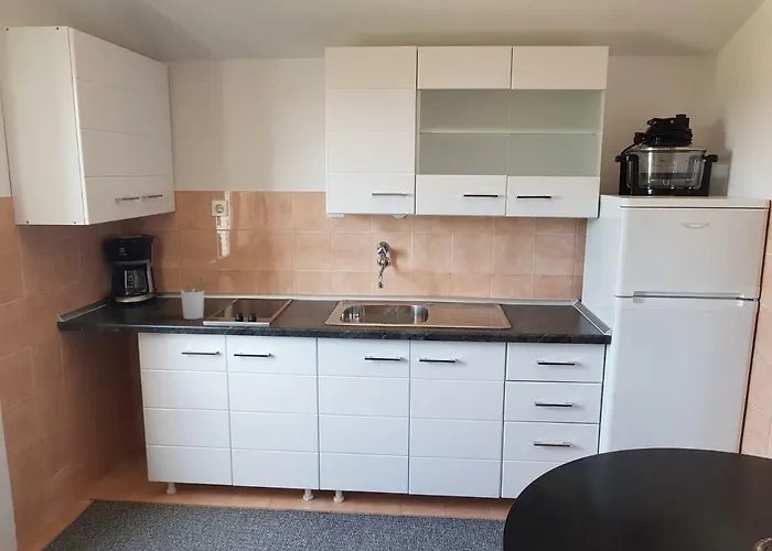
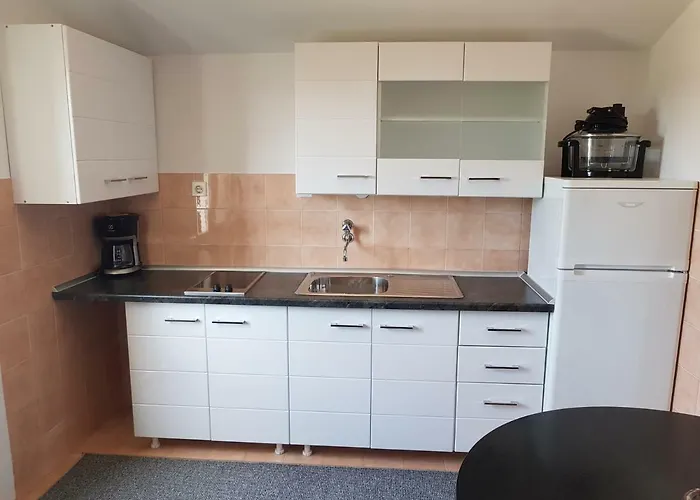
- utensil holder (196, 298)
